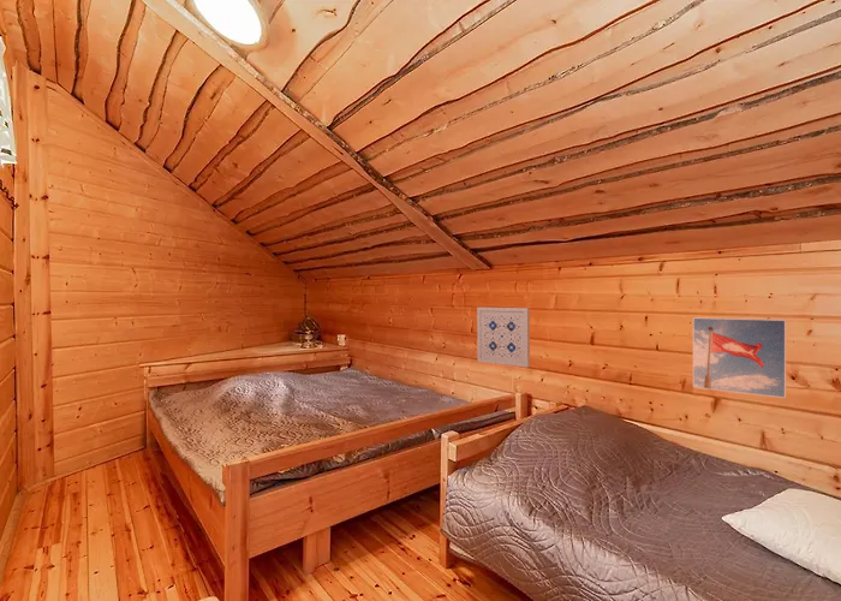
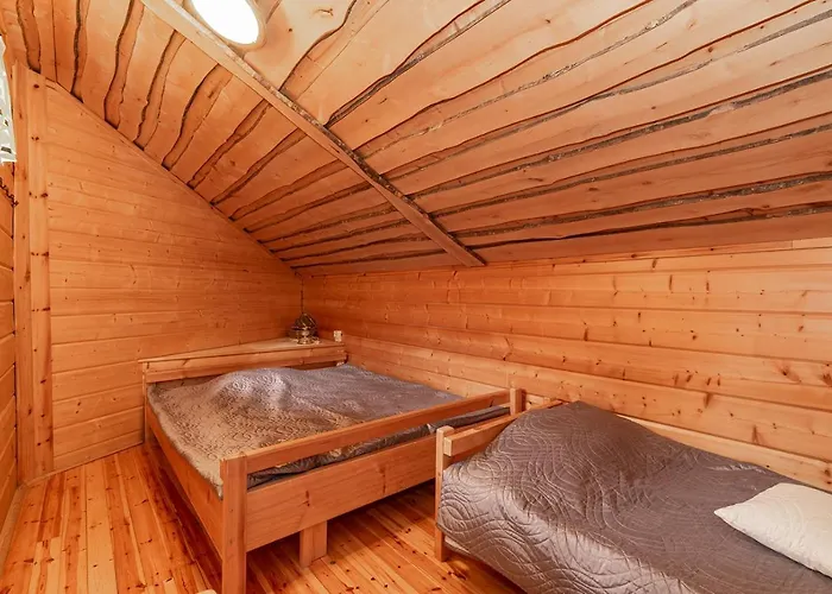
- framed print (736, 355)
- wall art (502, 335)
